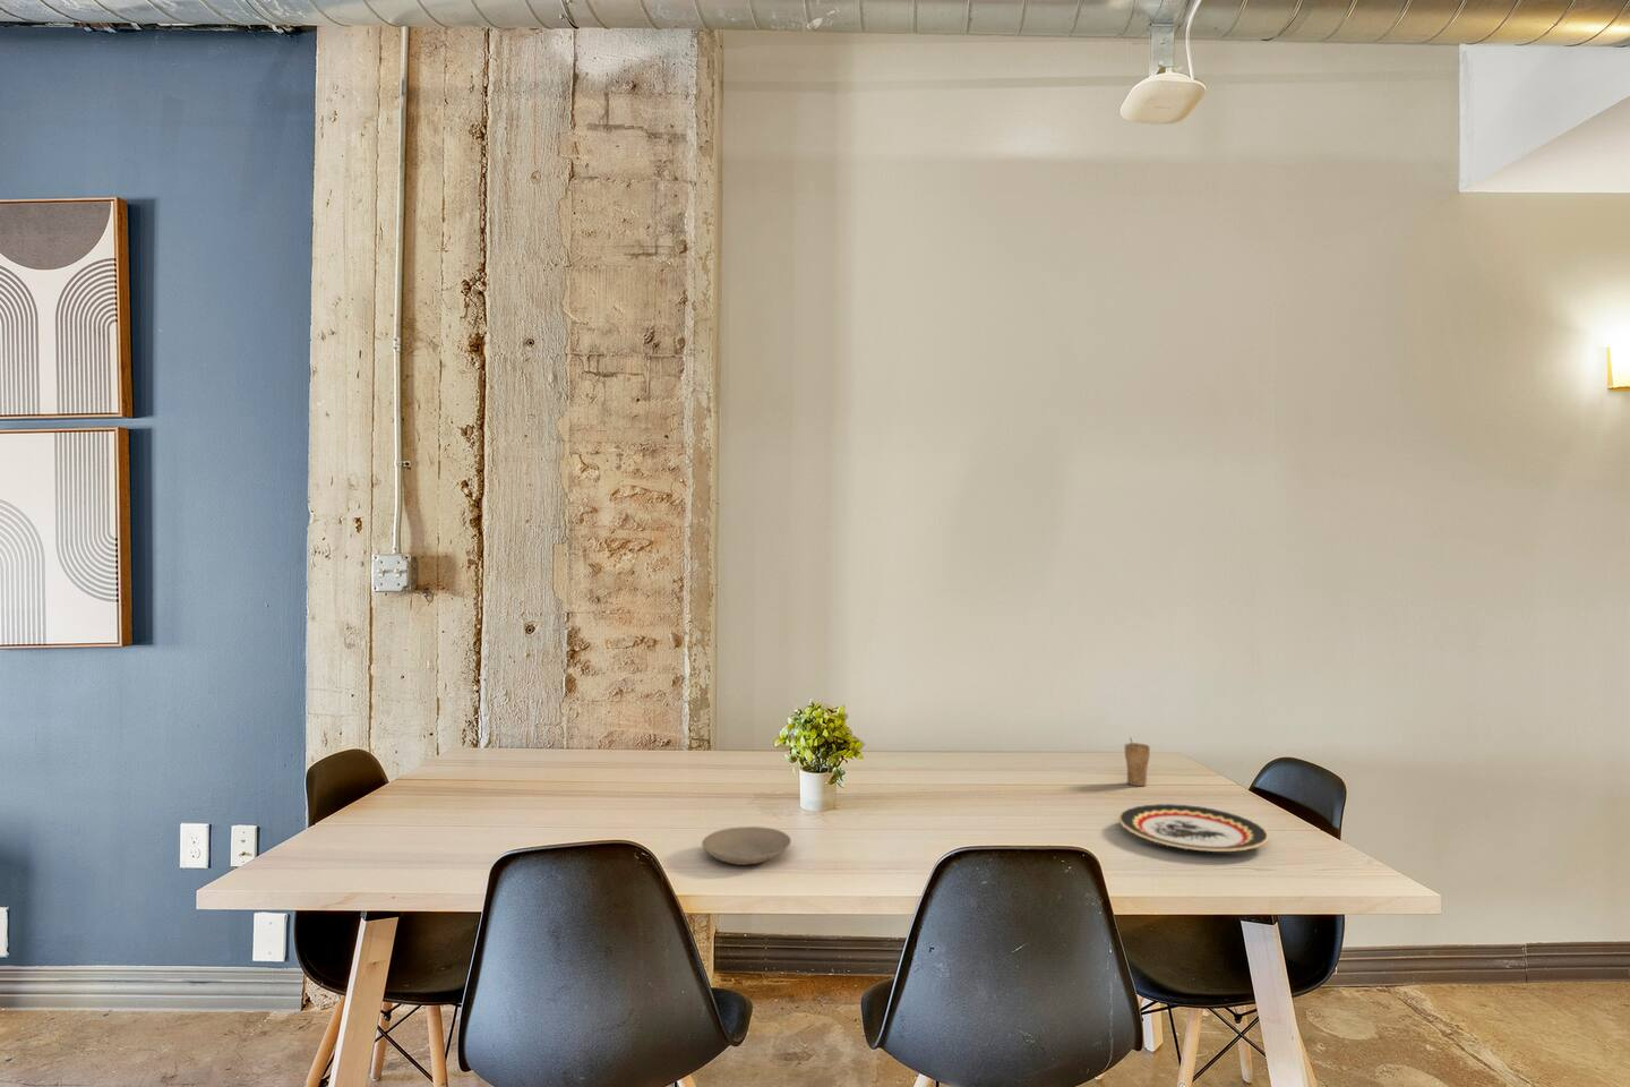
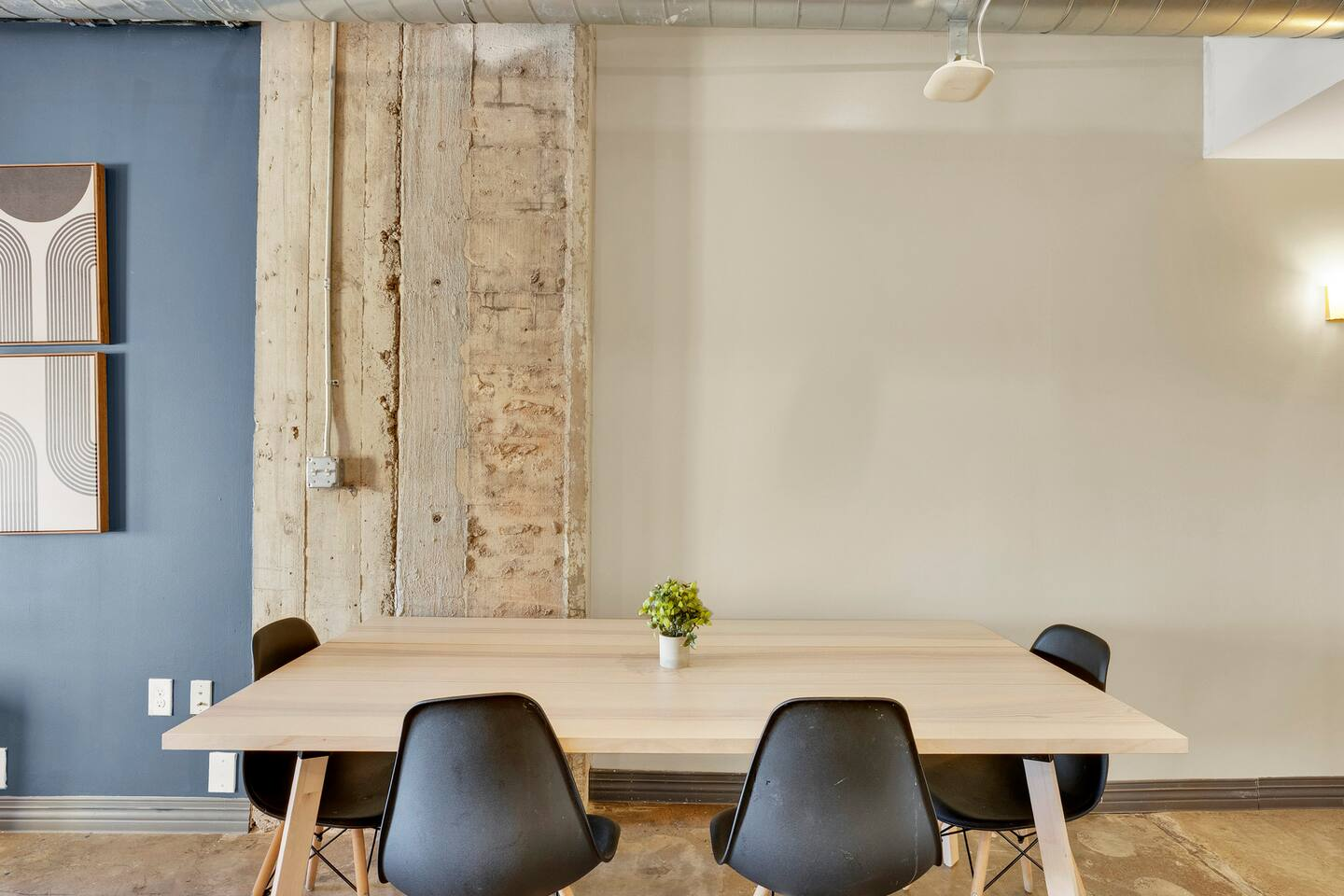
- cup (1136, 759)
- plate (746, 848)
- plate (1191, 830)
